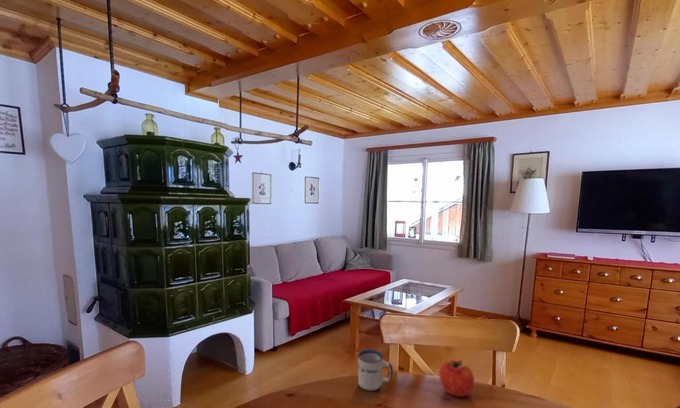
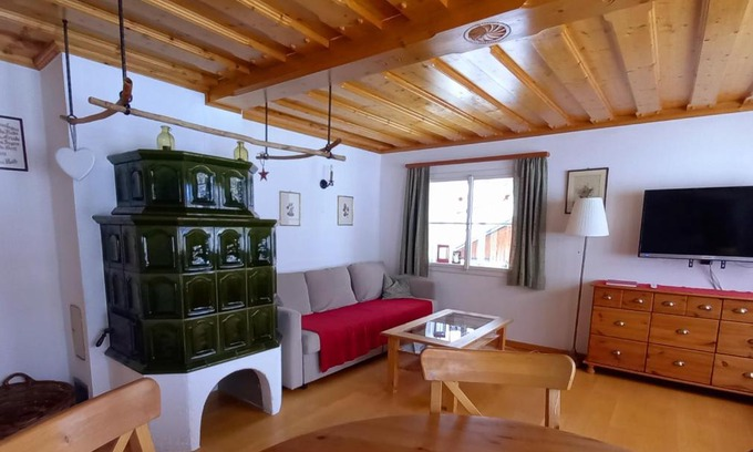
- apple (456, 376)
- mug (374, 371)
